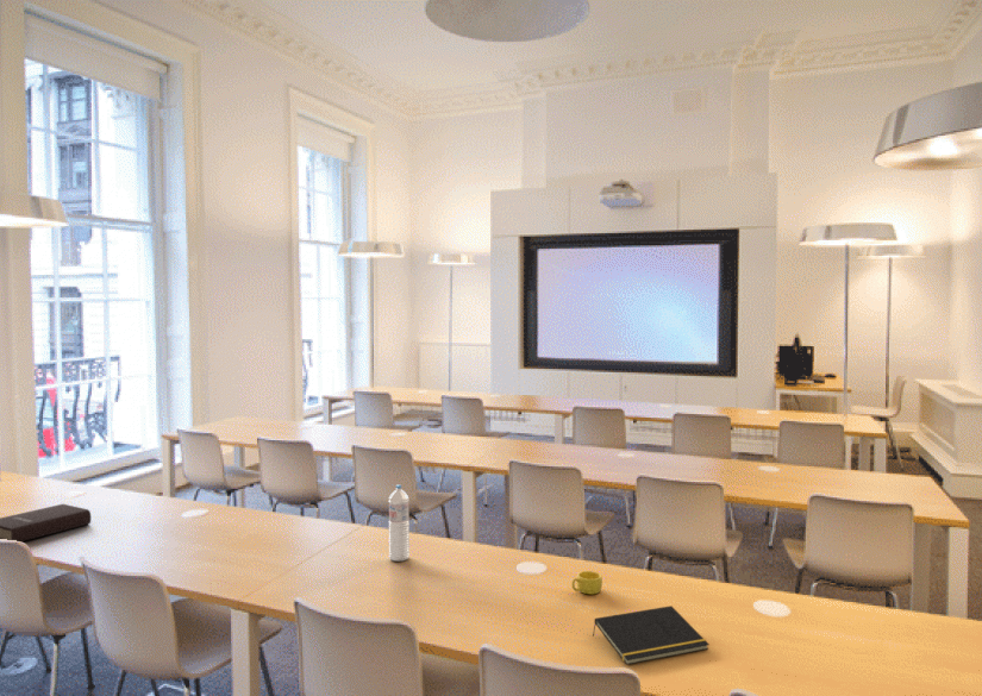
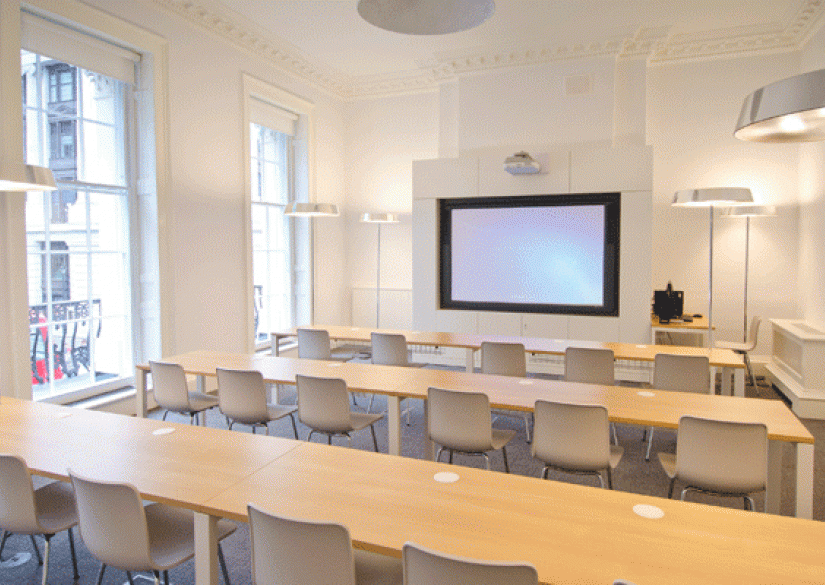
- book (39, 522)
- notepad (650, 633)
- cup (586, 583)
- water bottle (399, 521)
